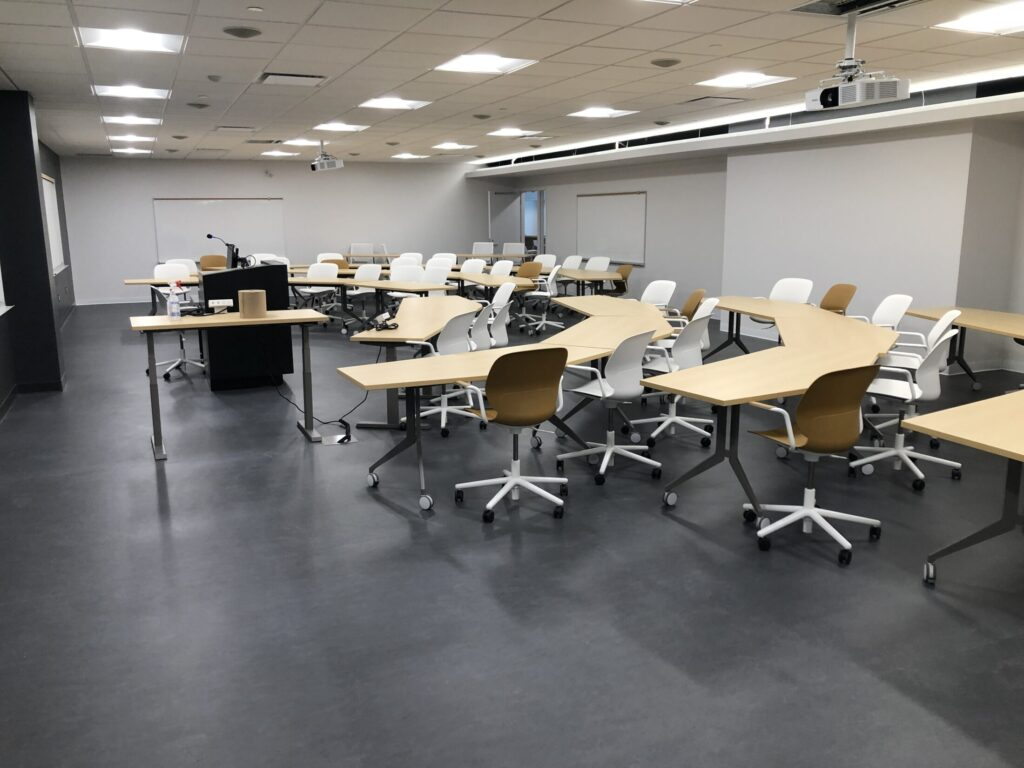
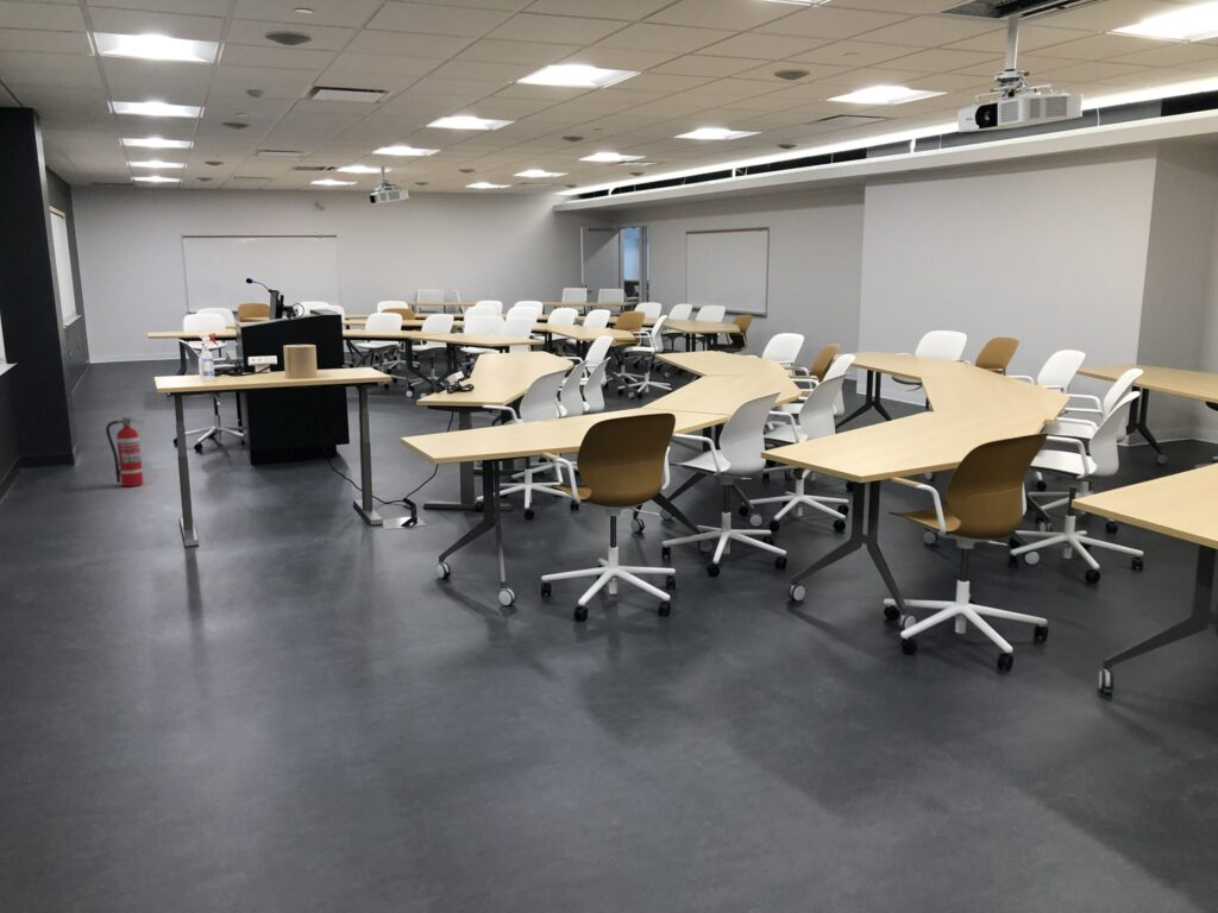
+ fire extinguisher (127, 449)
